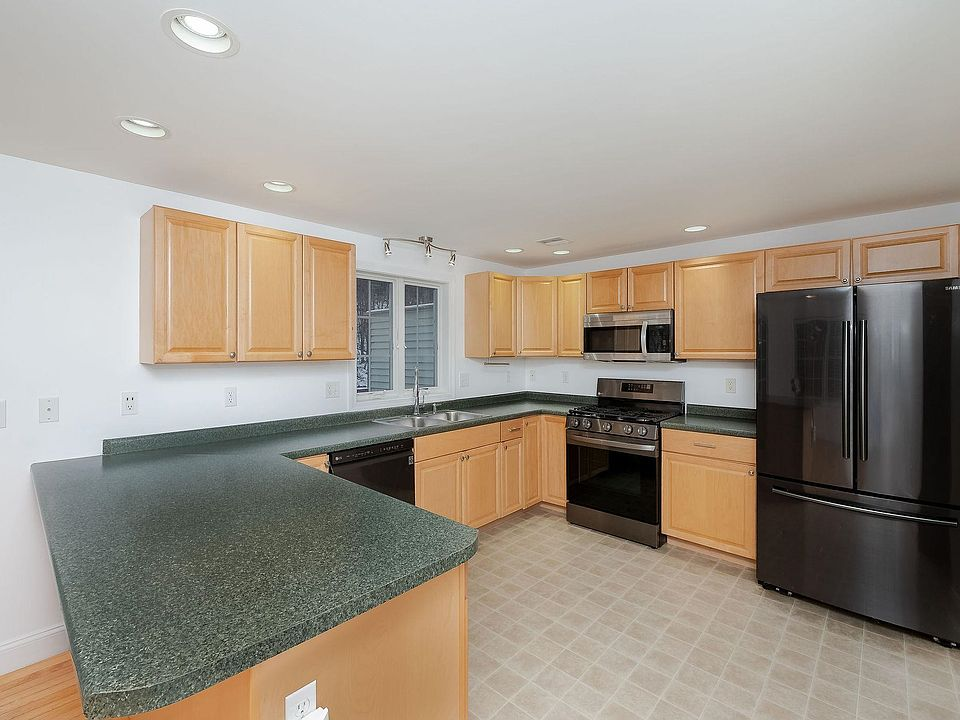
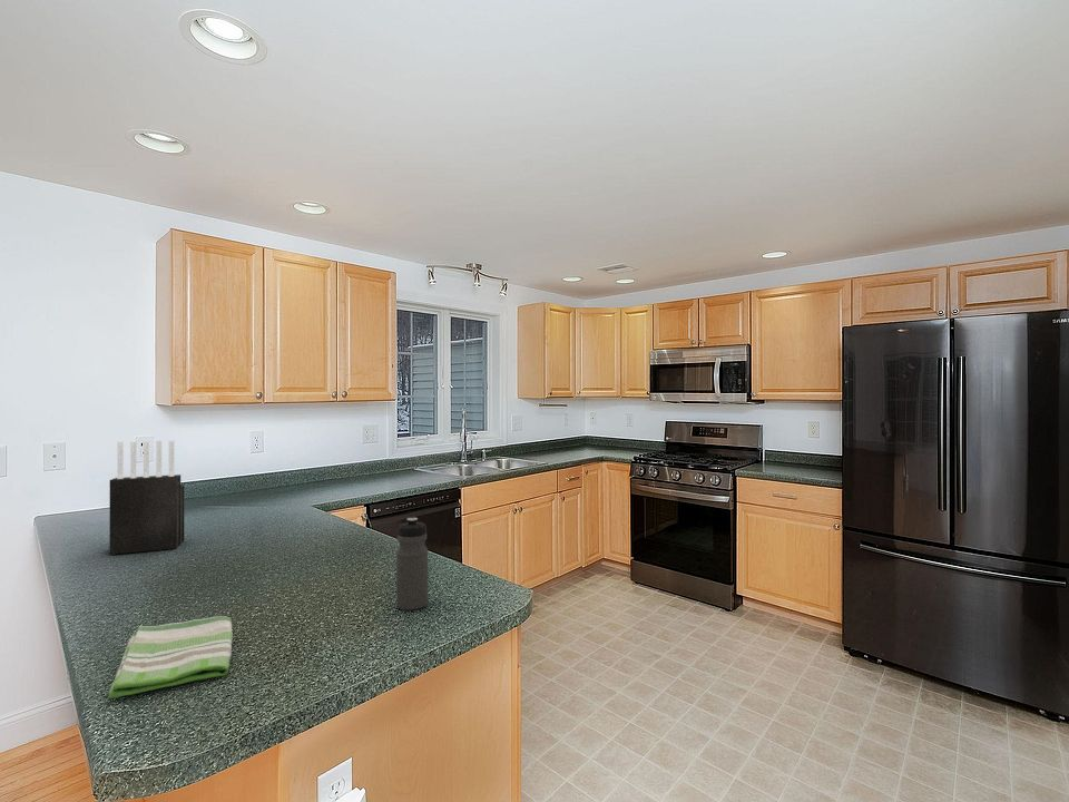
+ water bottle (412, 560)
+ knife block (149, 493)
+ dish towel (178, 649)
